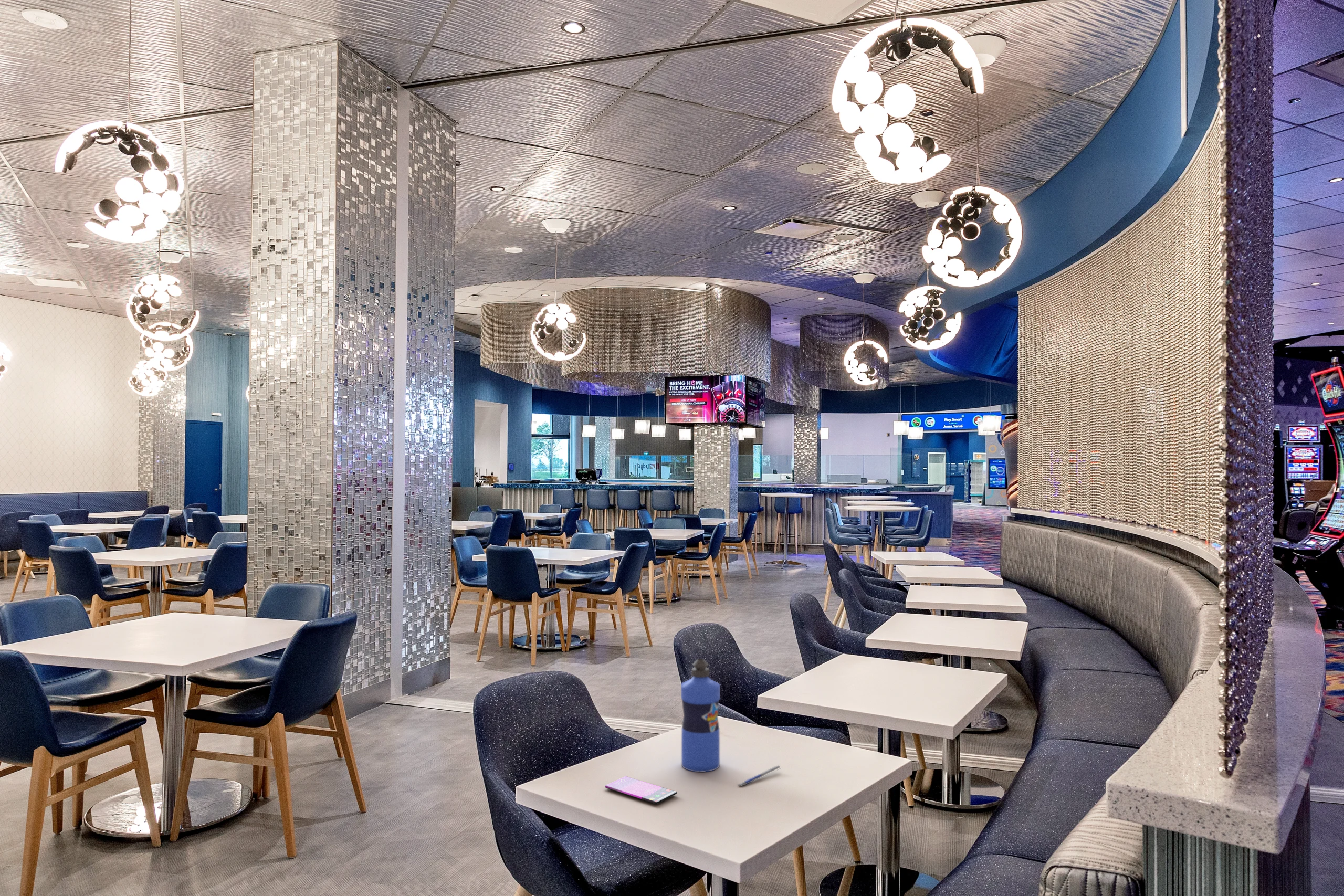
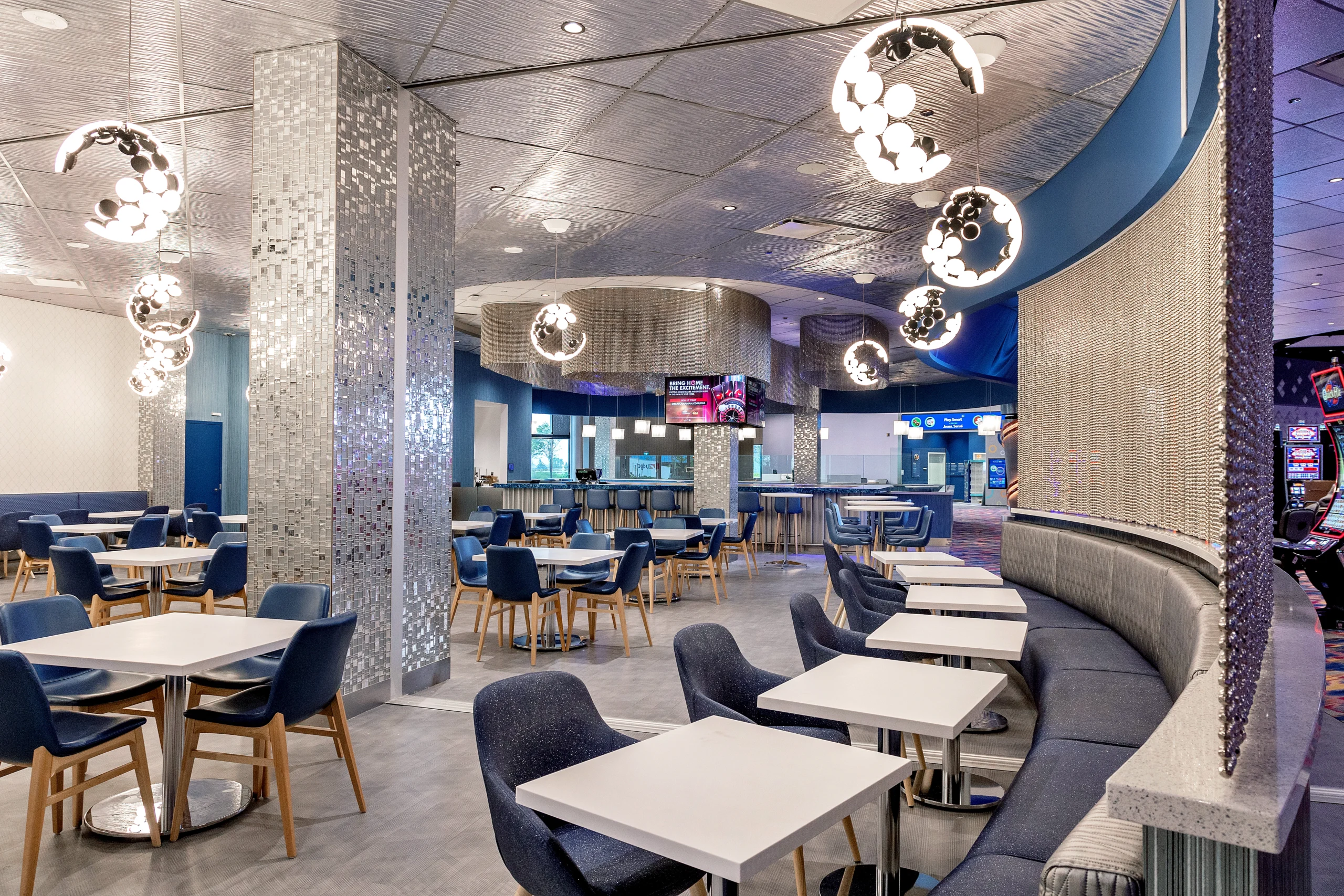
- pen (760, 775)
- water bottle (700, 712)
- smartphone (640, 789)
